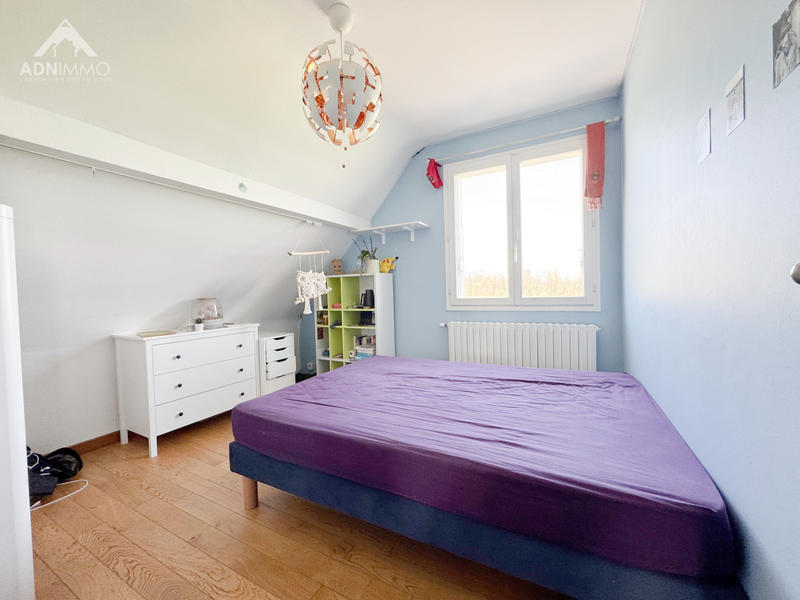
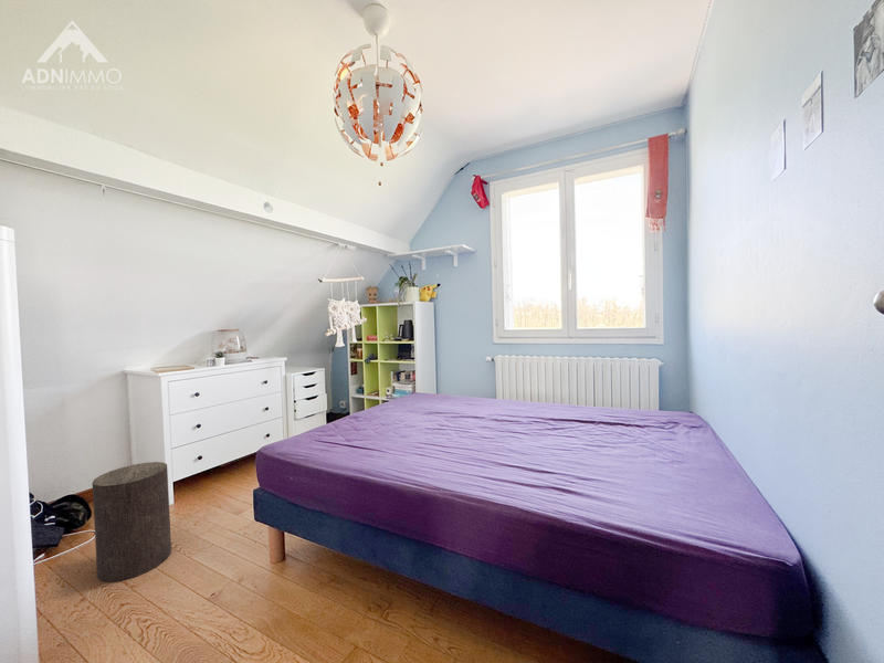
+ stool (134, 517)
